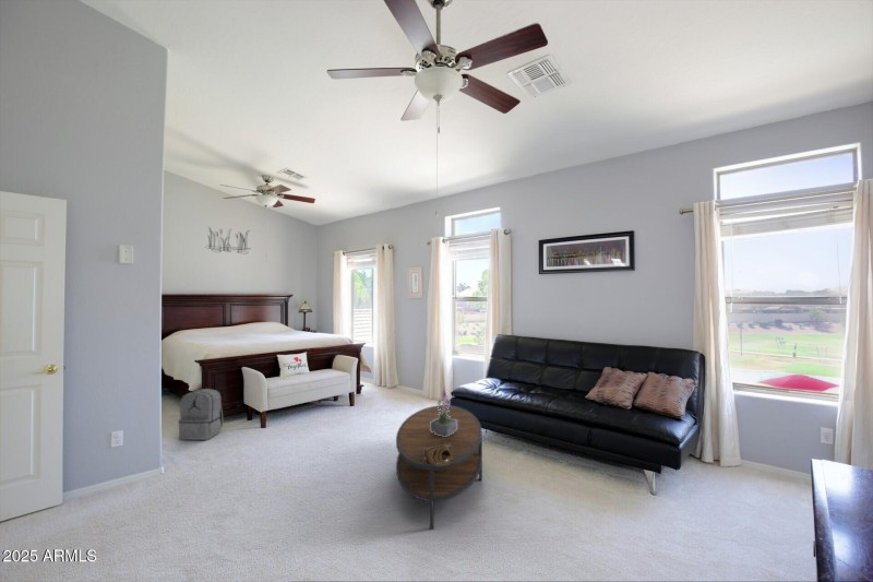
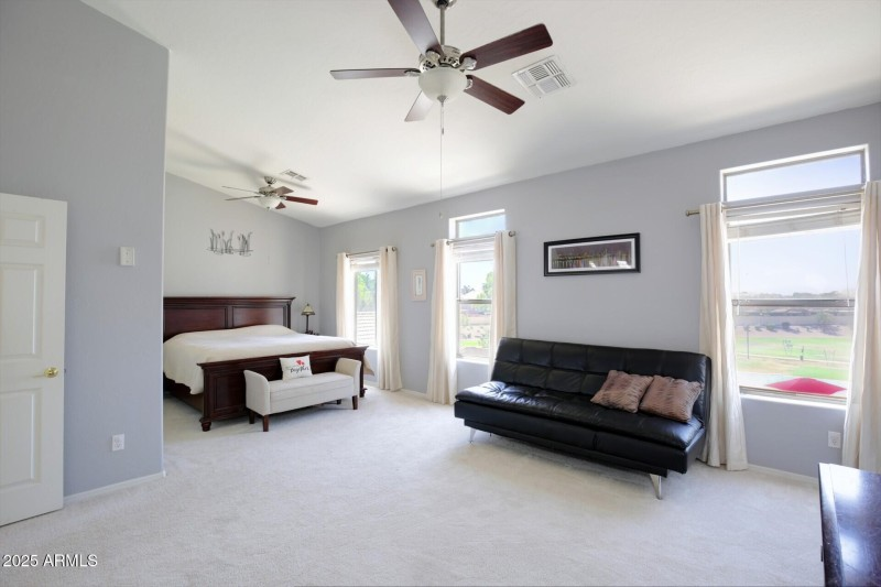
- potted plant (443, 408)
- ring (438, 450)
- coffee table (441, 455)
- backpack (202, 412)
